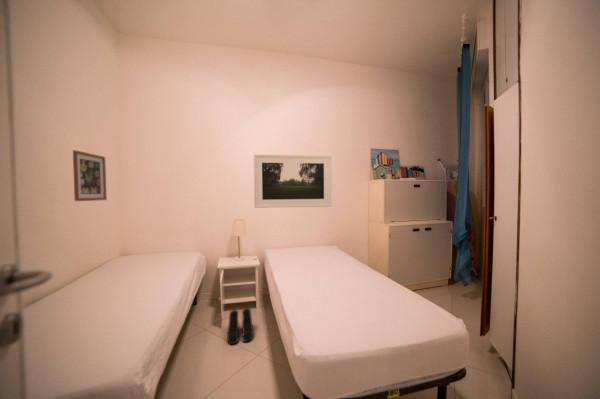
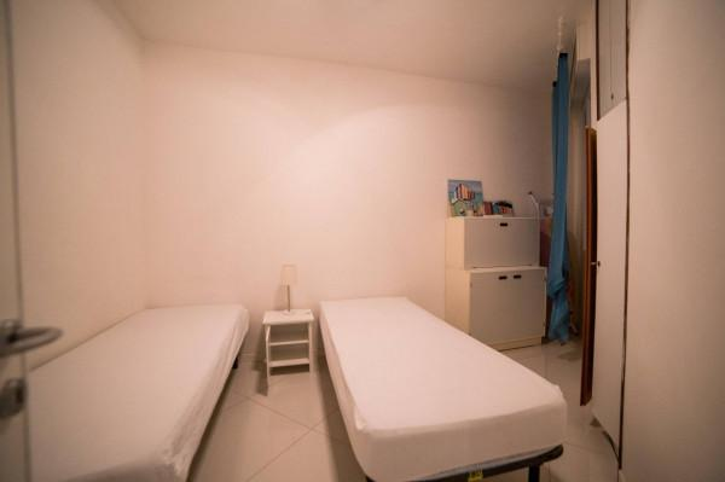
- boots (238, 324)
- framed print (293, 181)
- wall art (91, 177)
